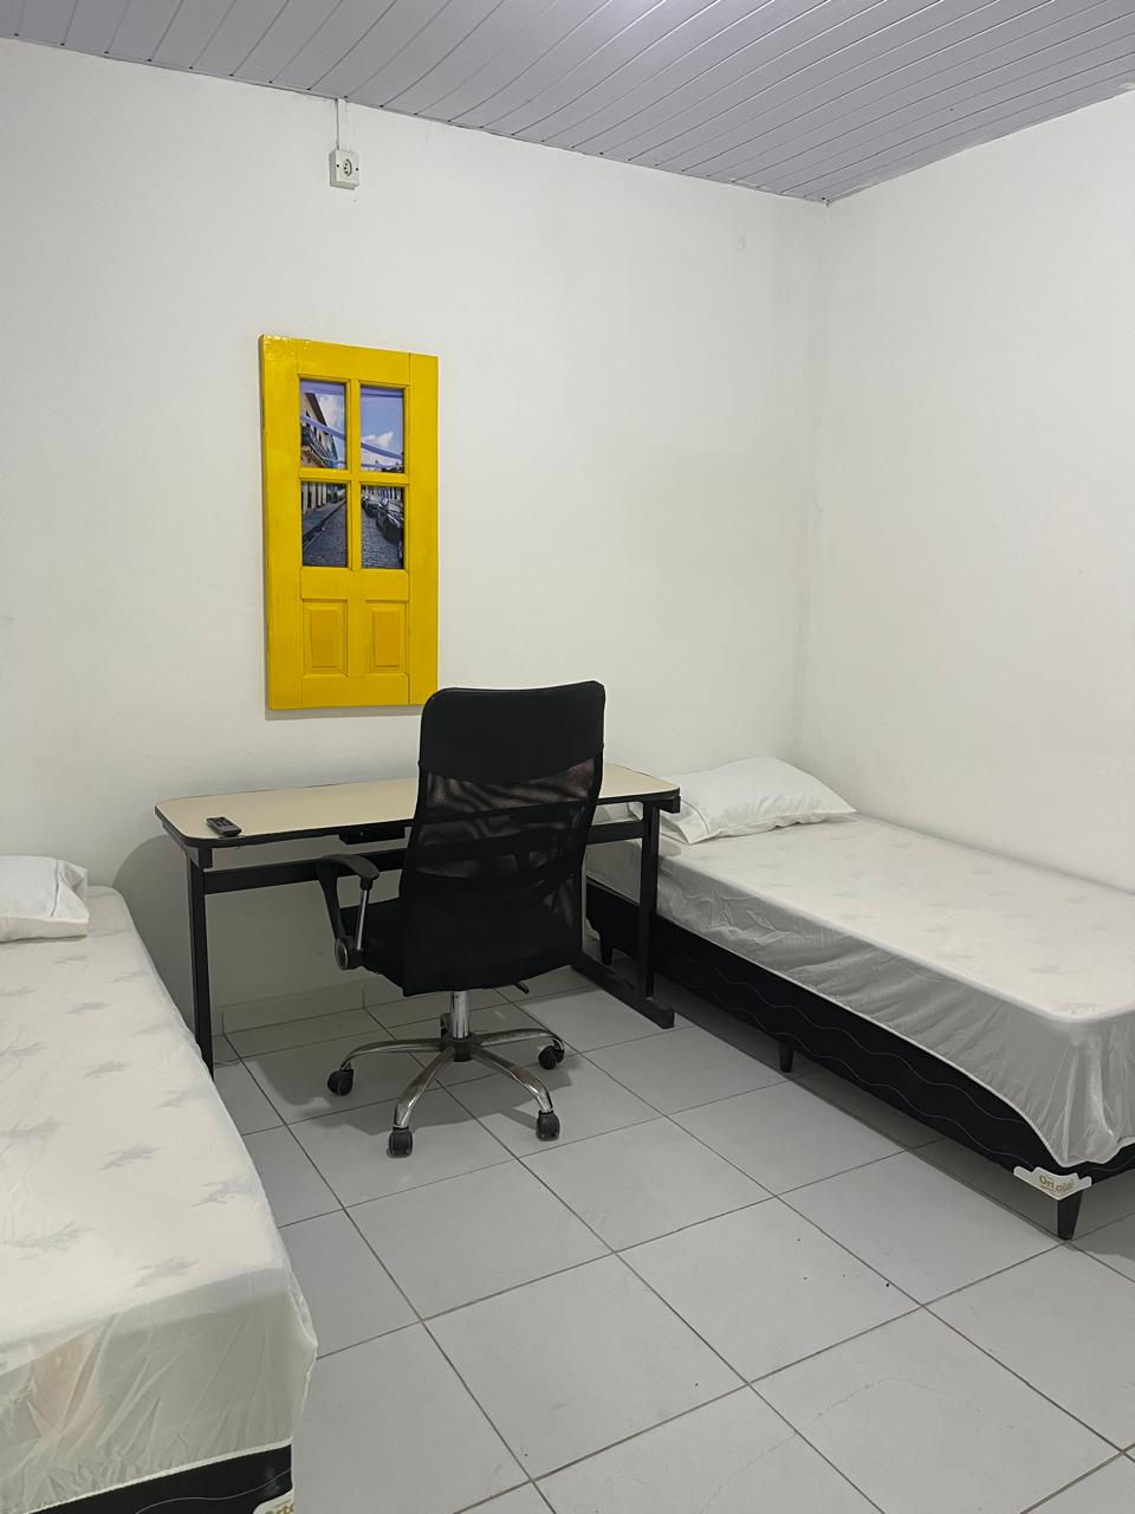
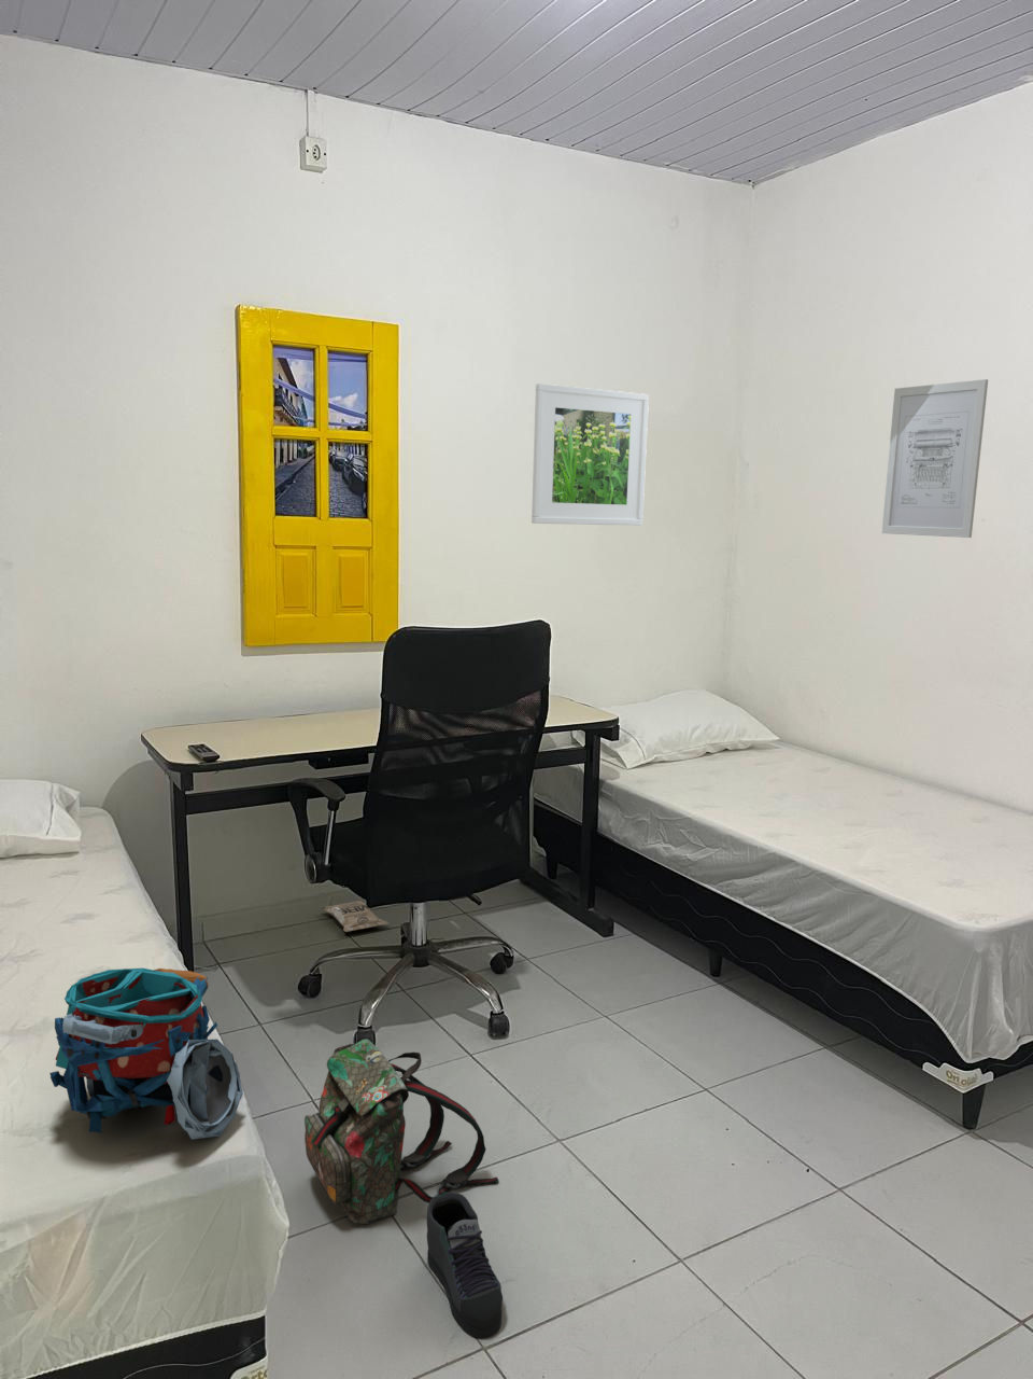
+ shoe (464, 1258)
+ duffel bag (143, 1048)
+ bag (354, 914)
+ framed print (590, 457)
+ backpack (401, 1122)
+ wall art (932, 460)
